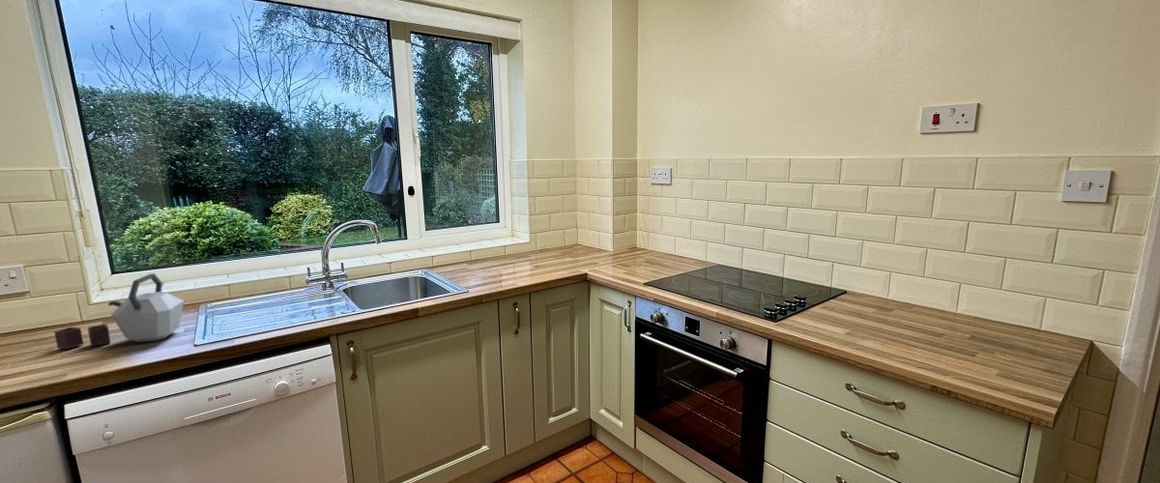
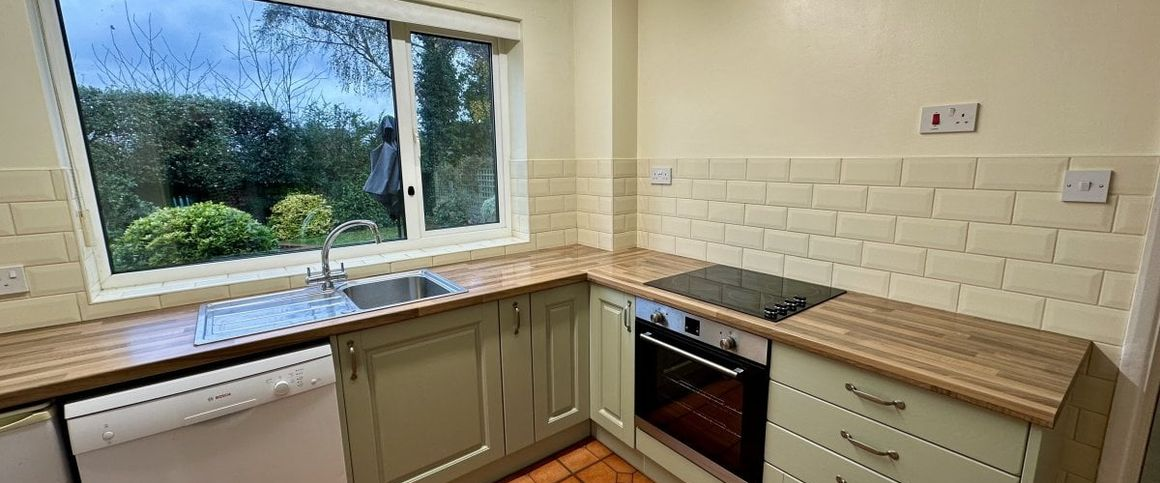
- kettle (117, 310)
